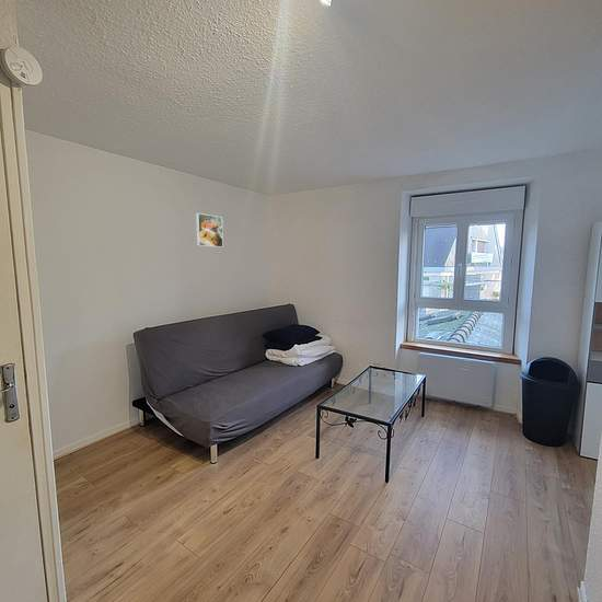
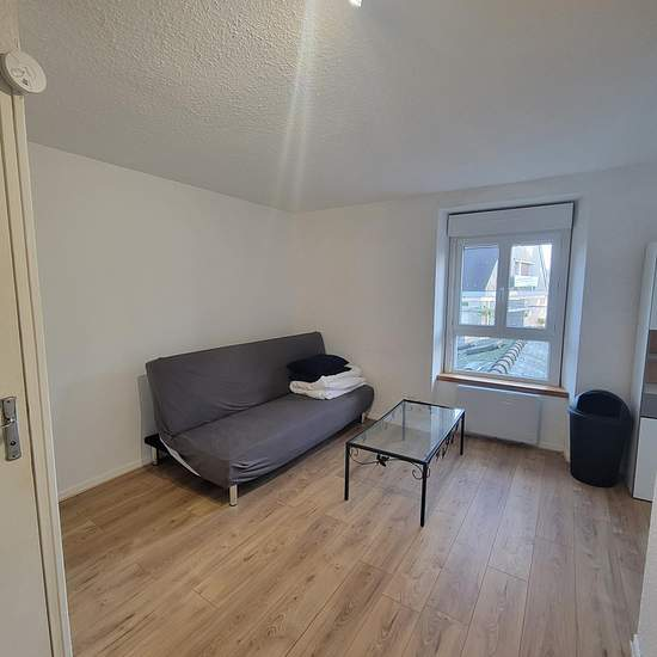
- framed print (209, 231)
